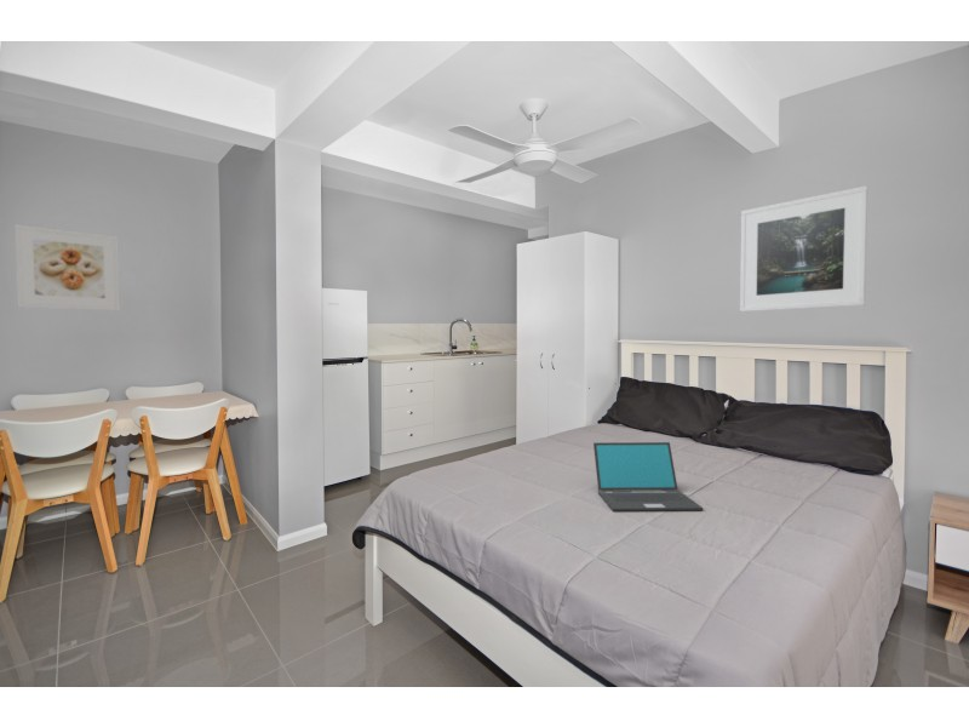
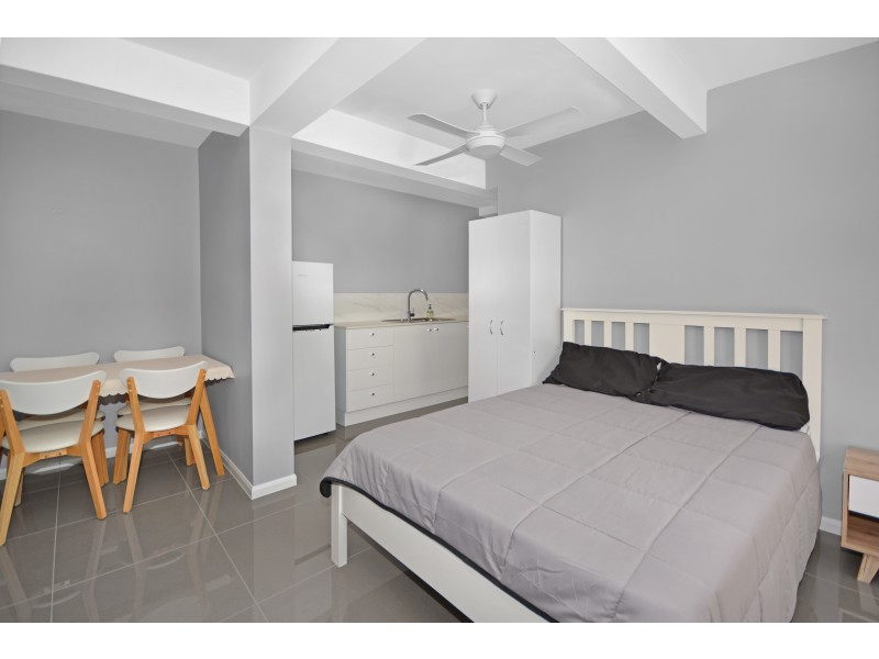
- laptop (643, 474)
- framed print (798, 254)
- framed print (70, 269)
